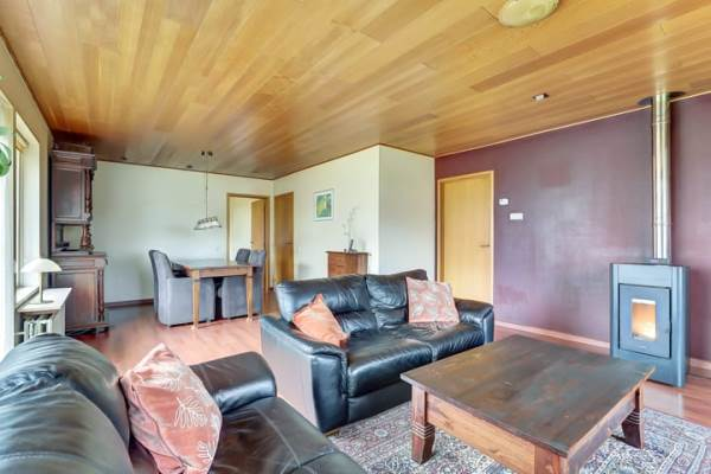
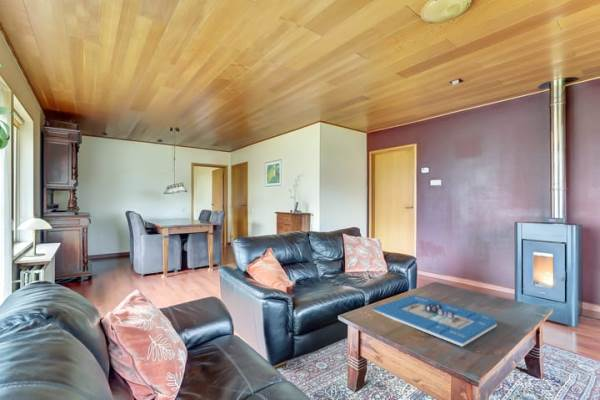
+ architectural model (433, 311)
